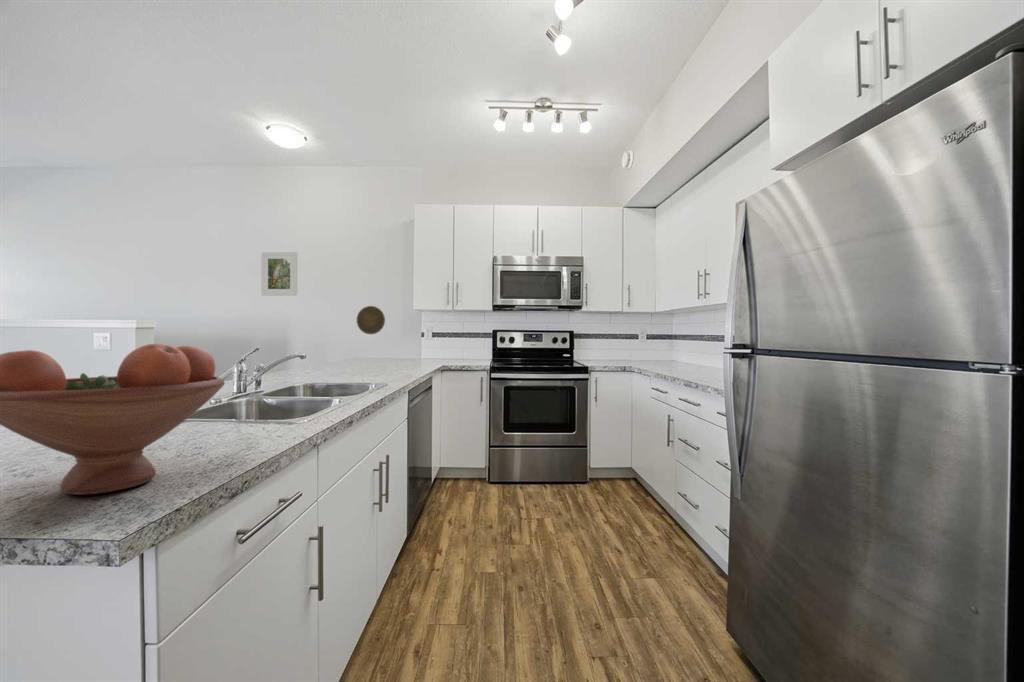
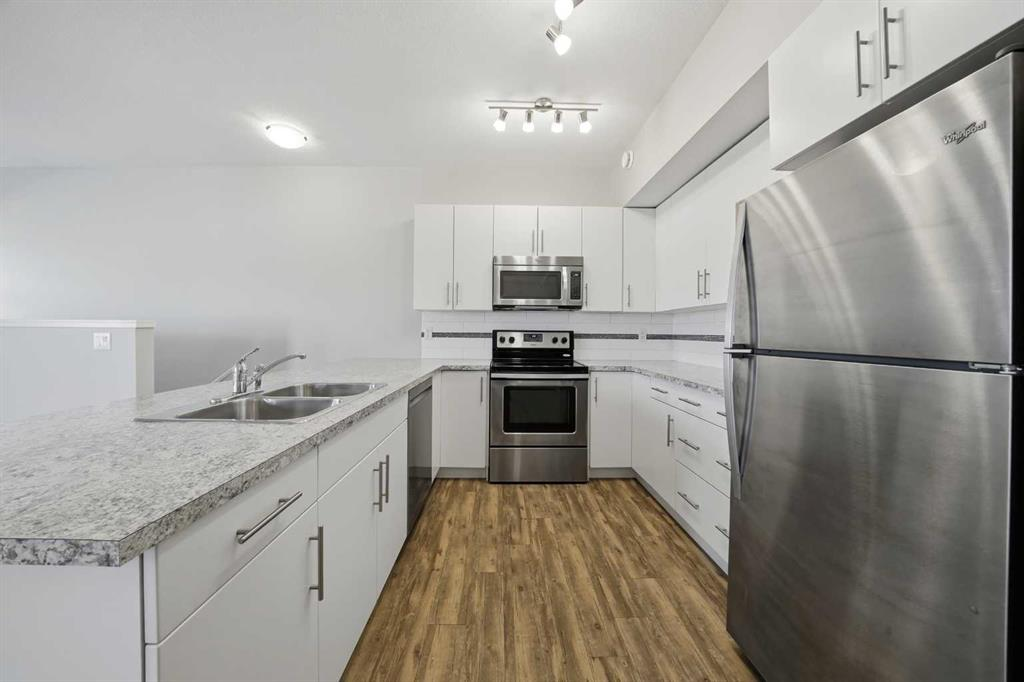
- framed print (279, 273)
- decorative plate (370, 320)
- fruit bowl (110, 414)
